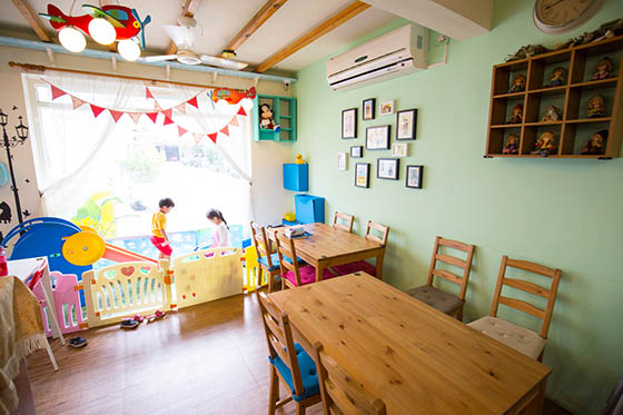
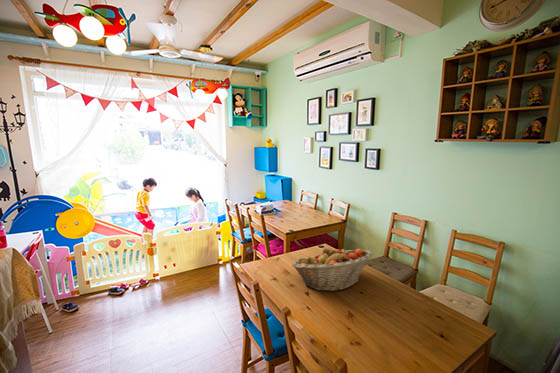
+ fruit basket (332, 264)
